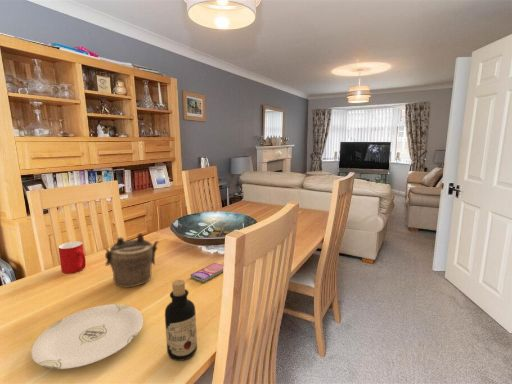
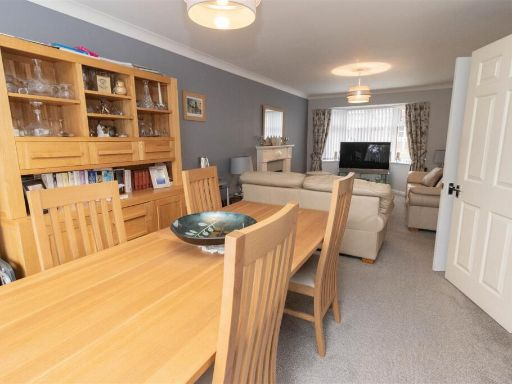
- plate (92, 334)
- smartphone (209, 271)
- cup (74, 257)
- bottle (180, 317)
- teapot (133, 258)
